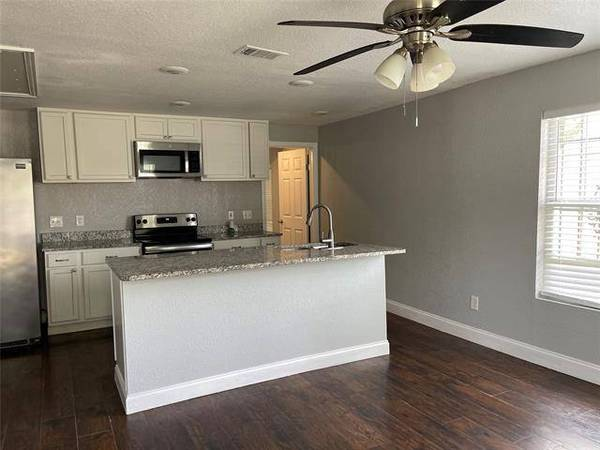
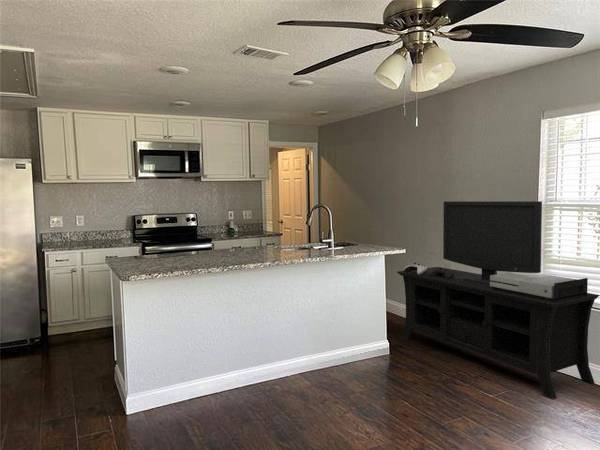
+ media console (482, 280)
